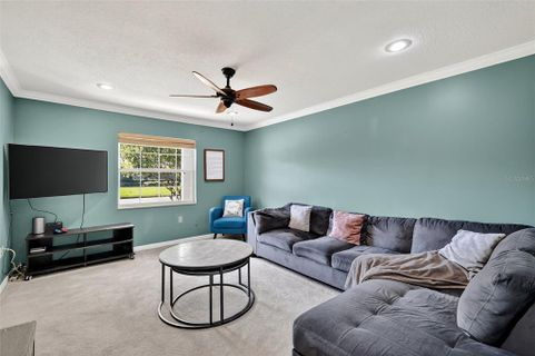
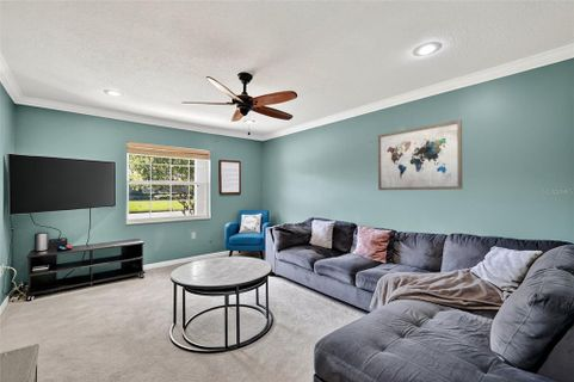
+ wall art (415, 159)
